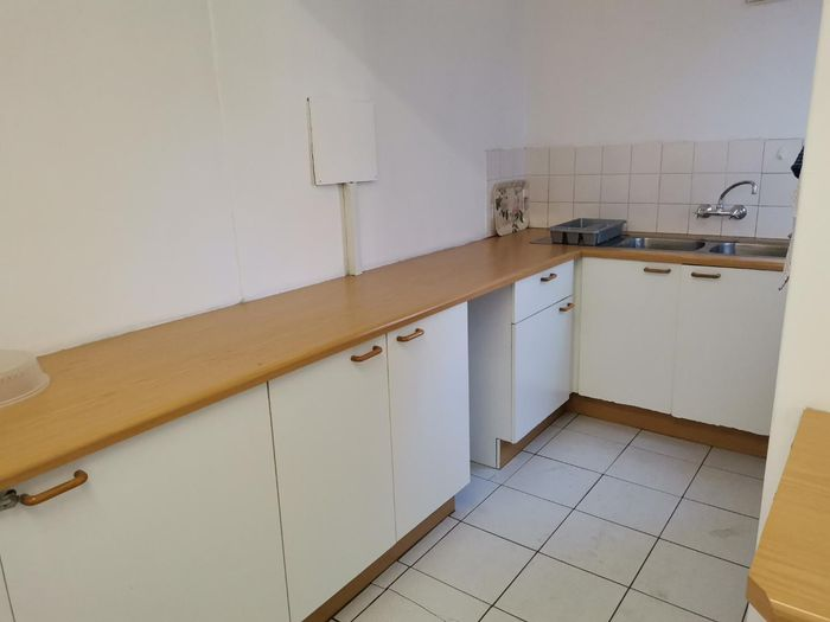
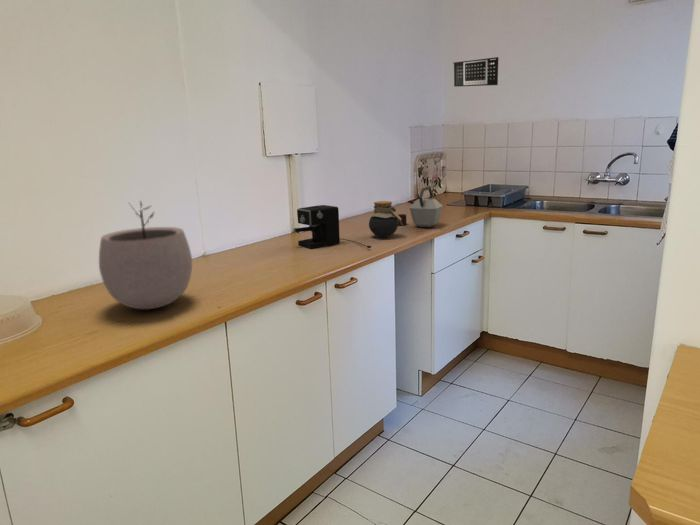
+ jar (385, 219)
+ calendar (474, 73)
+ kettle (411, 206)
+ coffee maker (331, 228)
+ plant pot (145, 254)
